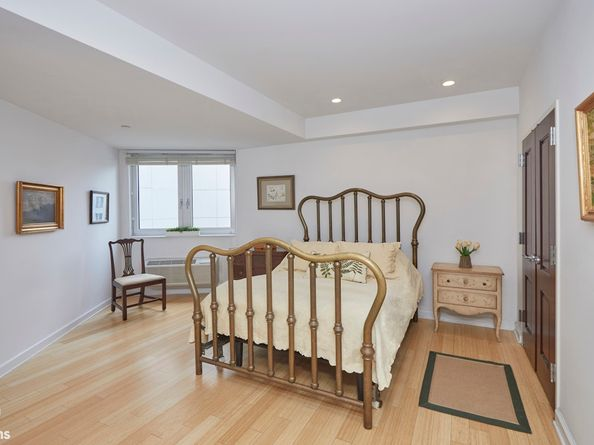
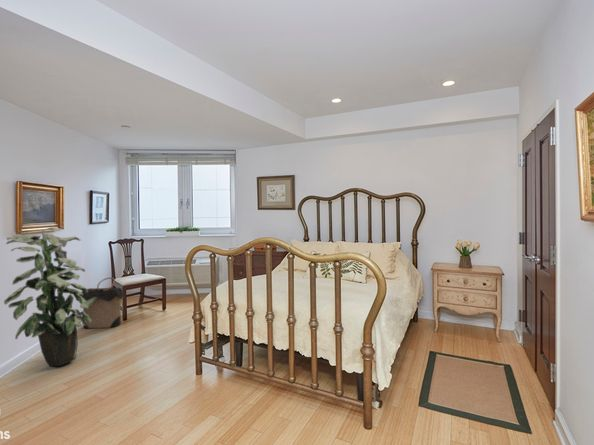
+ indoor plant (51, 296)
+ laundry hamper (100, 302)
